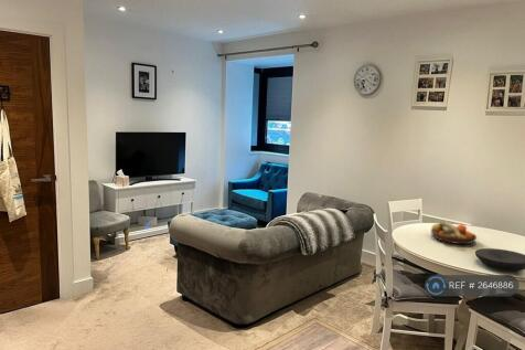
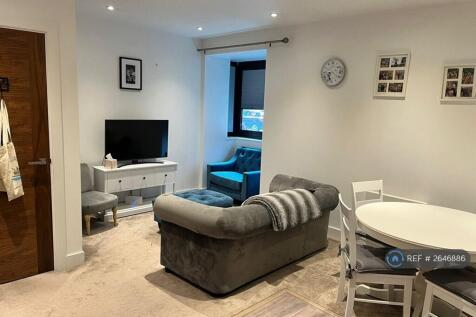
- plate (502, 259)
- fruit bowl (453, 231)
